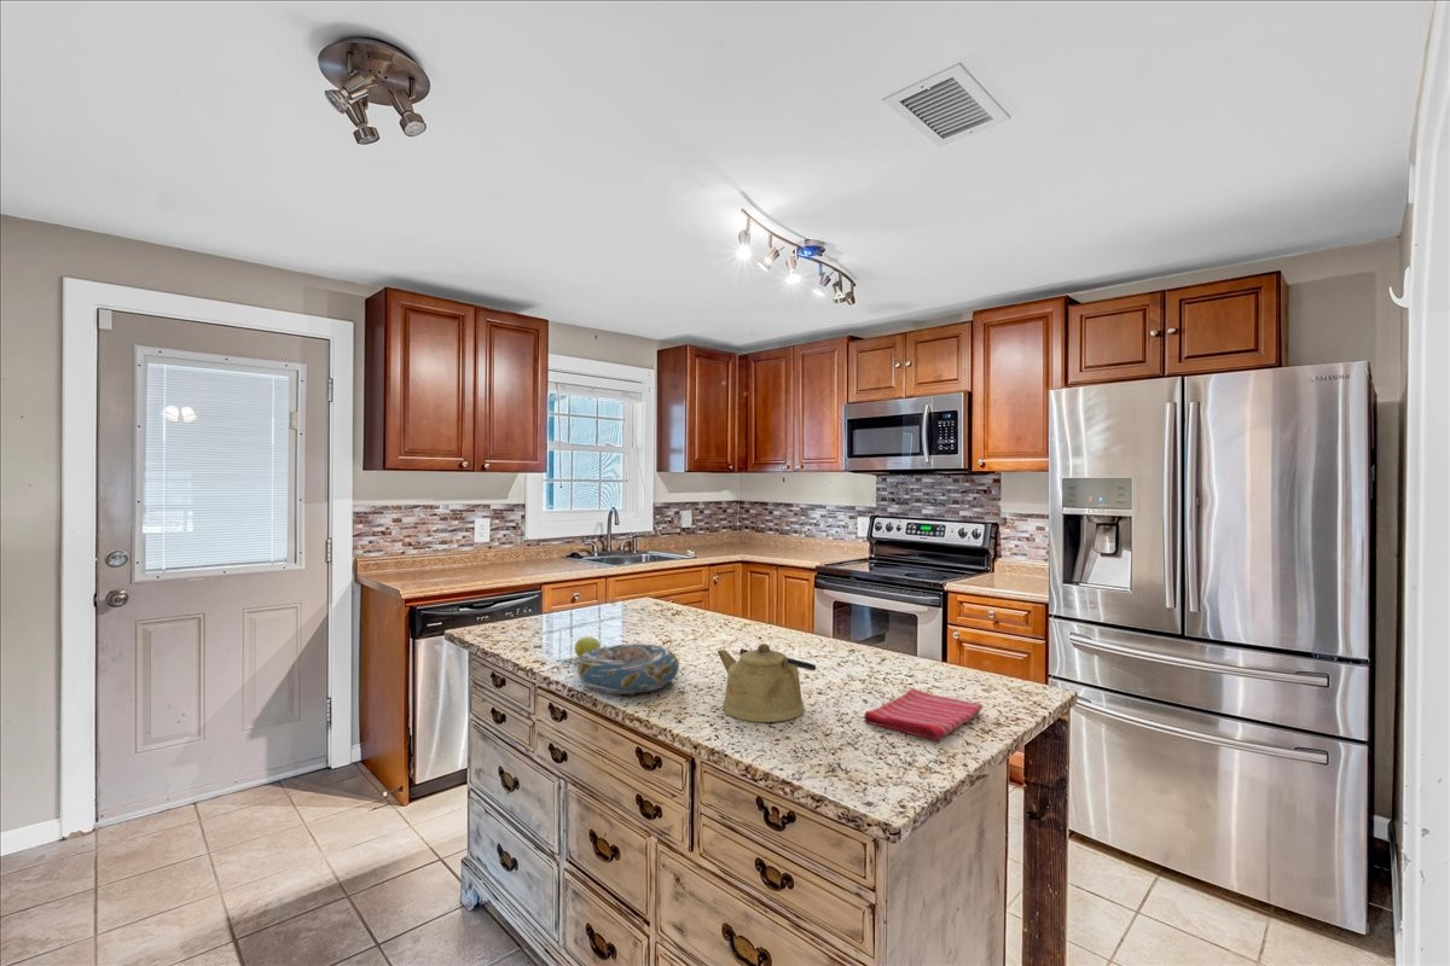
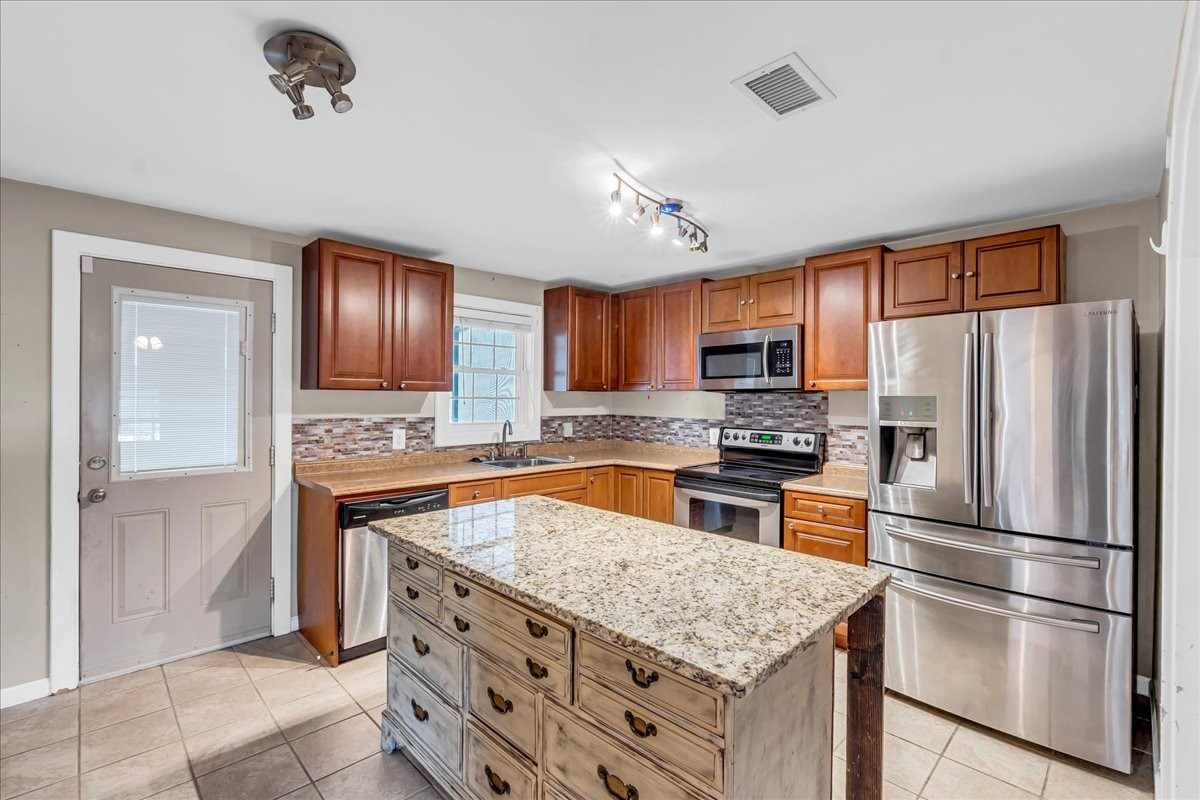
- kettle (756, 674)
- dish towel (923, 711)
- decorative bowl (628, 667)
- fruit (587, 647)
